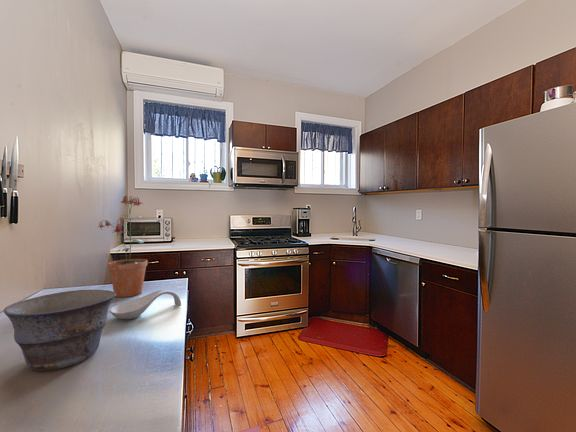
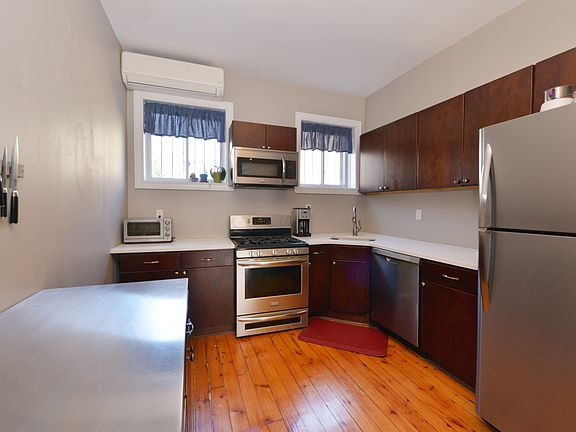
- bowl (65, 327)
- potted plant (124, 245)
- spoon rest (147, 302)
